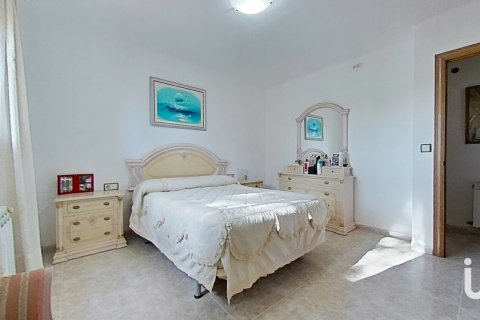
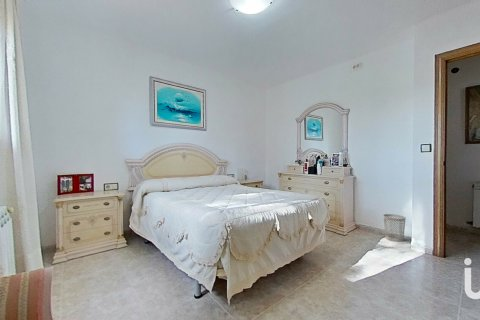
+ wastebasket (394, 227)
